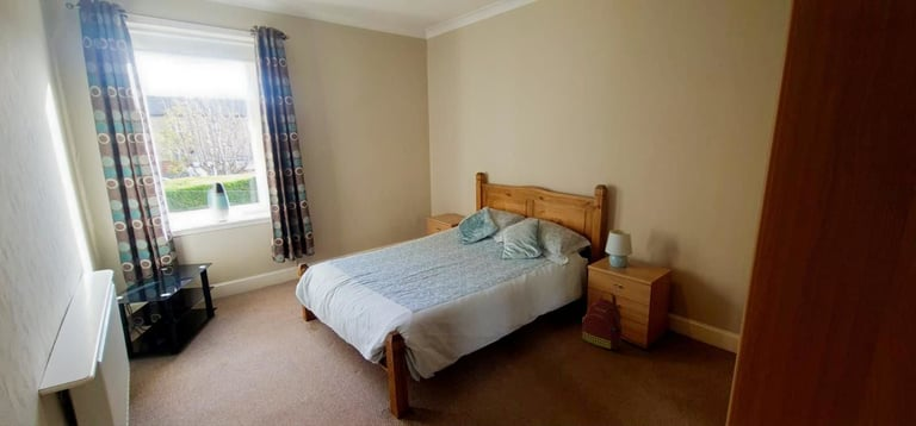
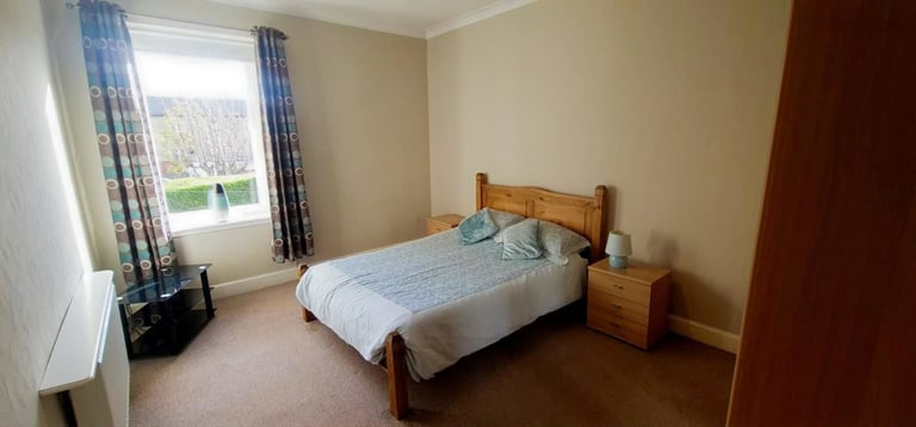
- backpack (601, 318)
